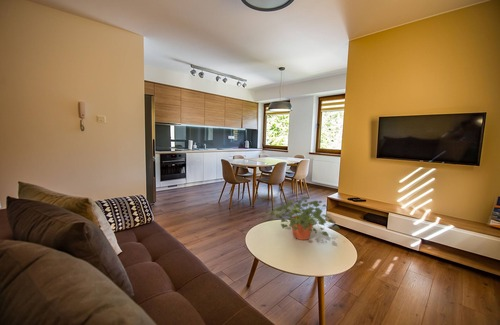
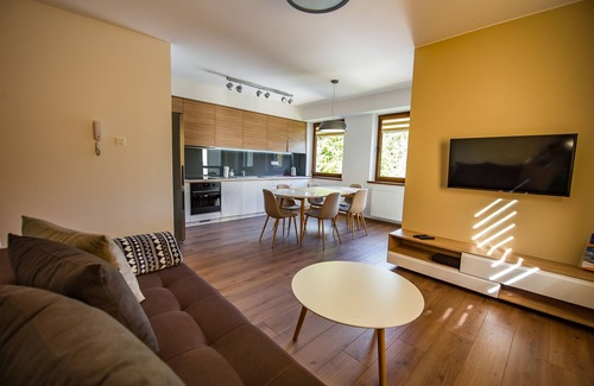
- potted plant (306, 221)
